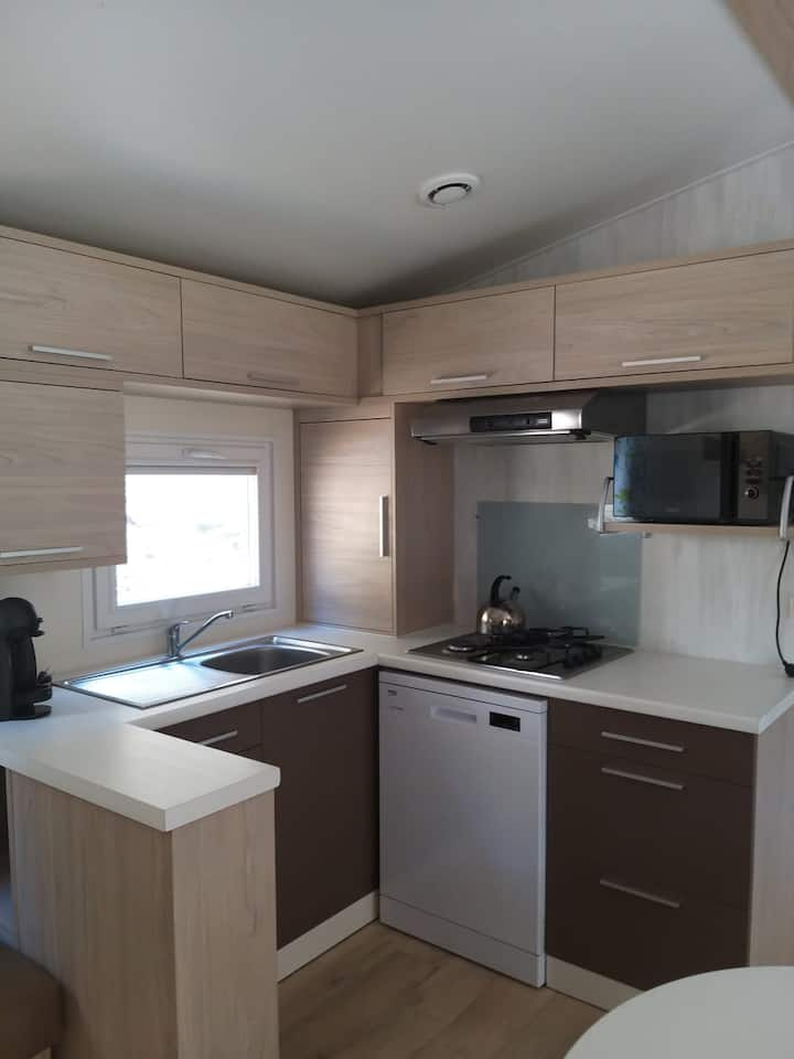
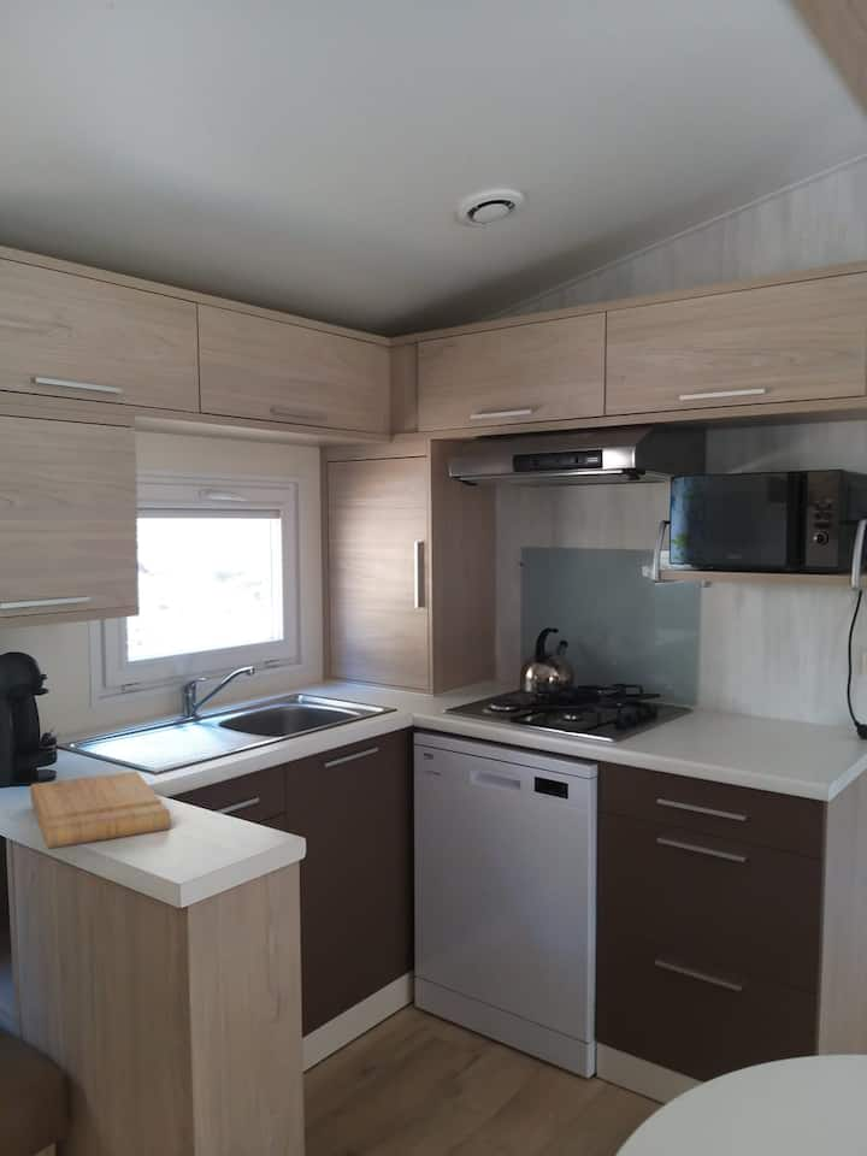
+ cutting board (96, 806)
